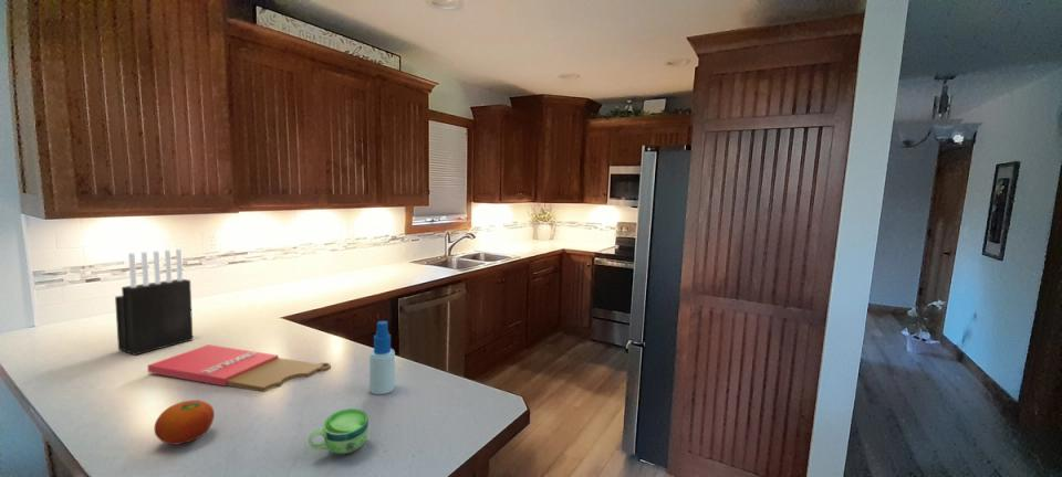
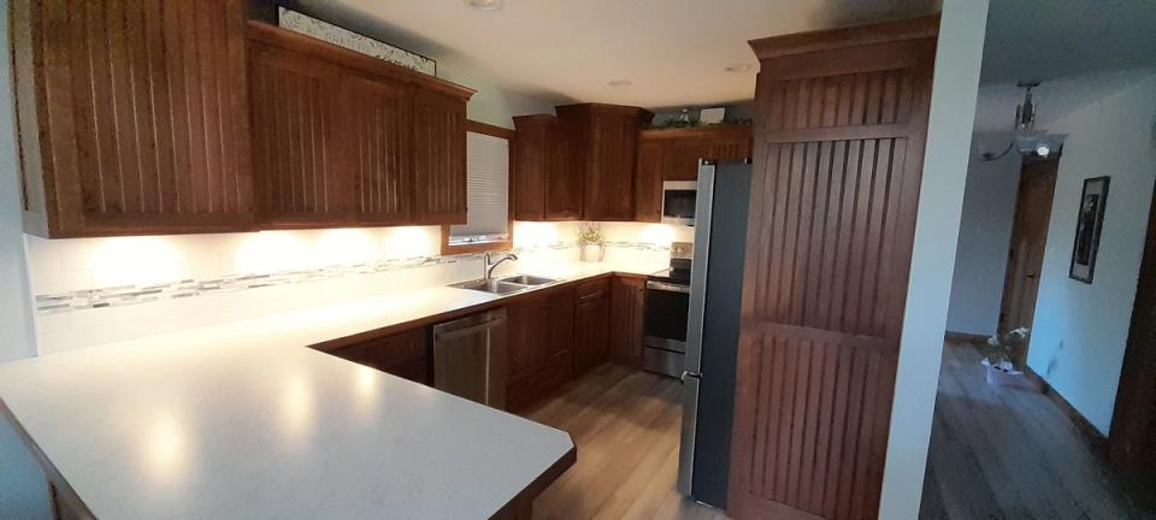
- cup (340, 436)
- knife block (153, 297)
- spray bottle (382, 356)
- cutting board (243, 365)
- fruit (185, 422)
